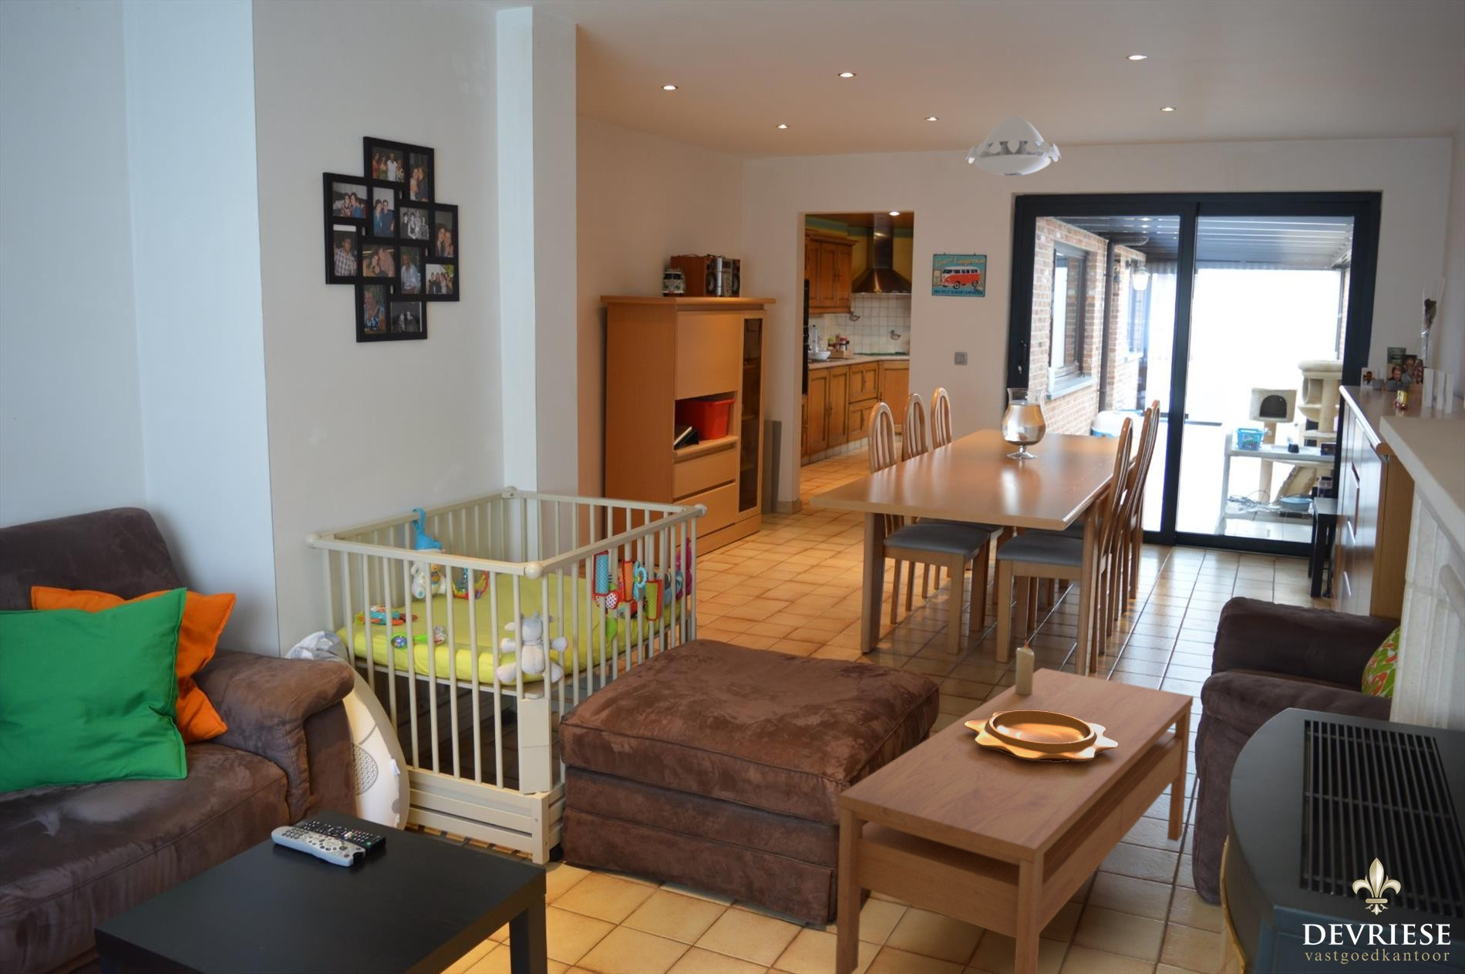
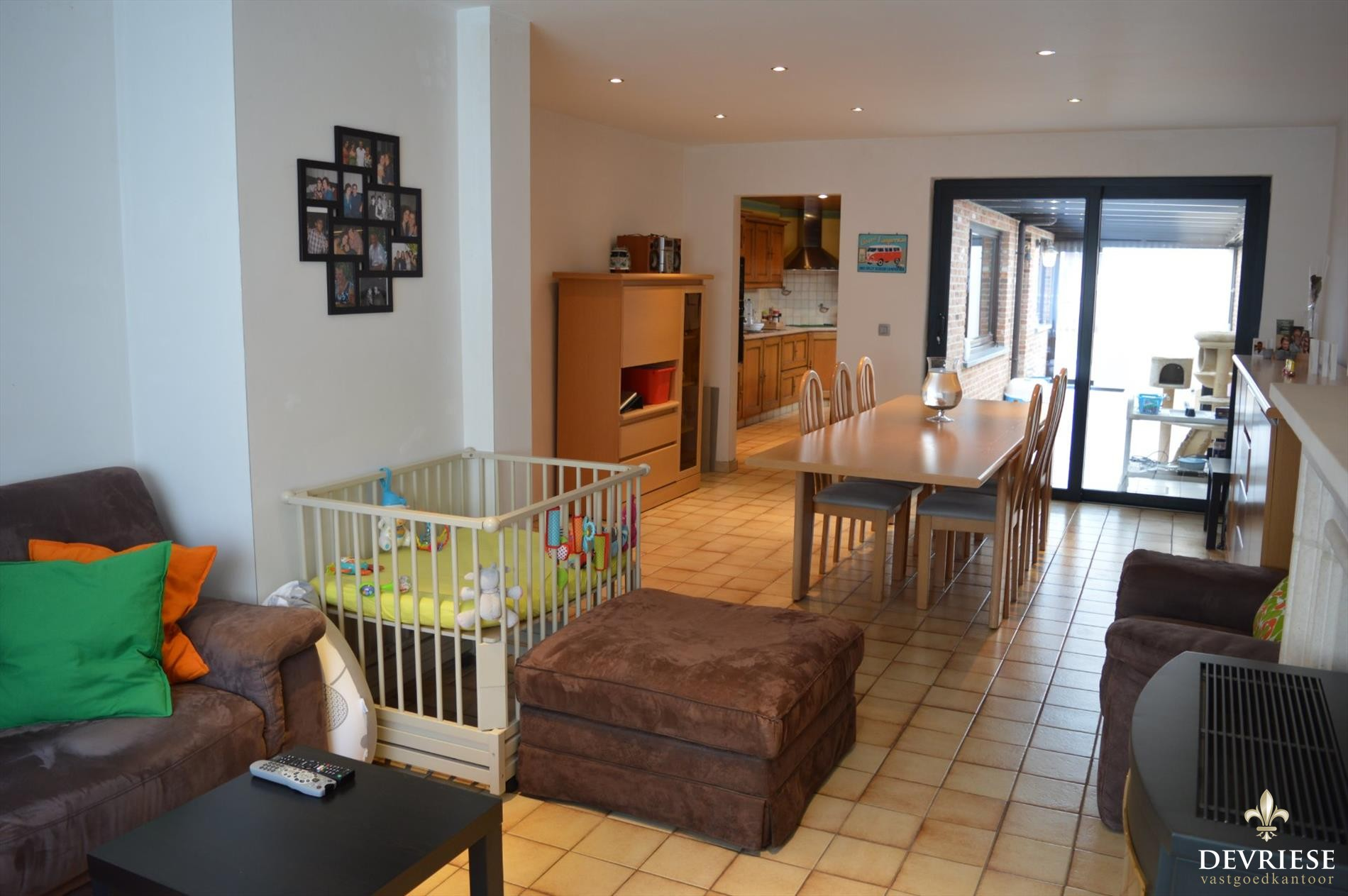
- decorative bowl (1039, 733)
- coffee table (1035, 819)
- pendant lamp (1013, 145)
- candle (1025, 665)
